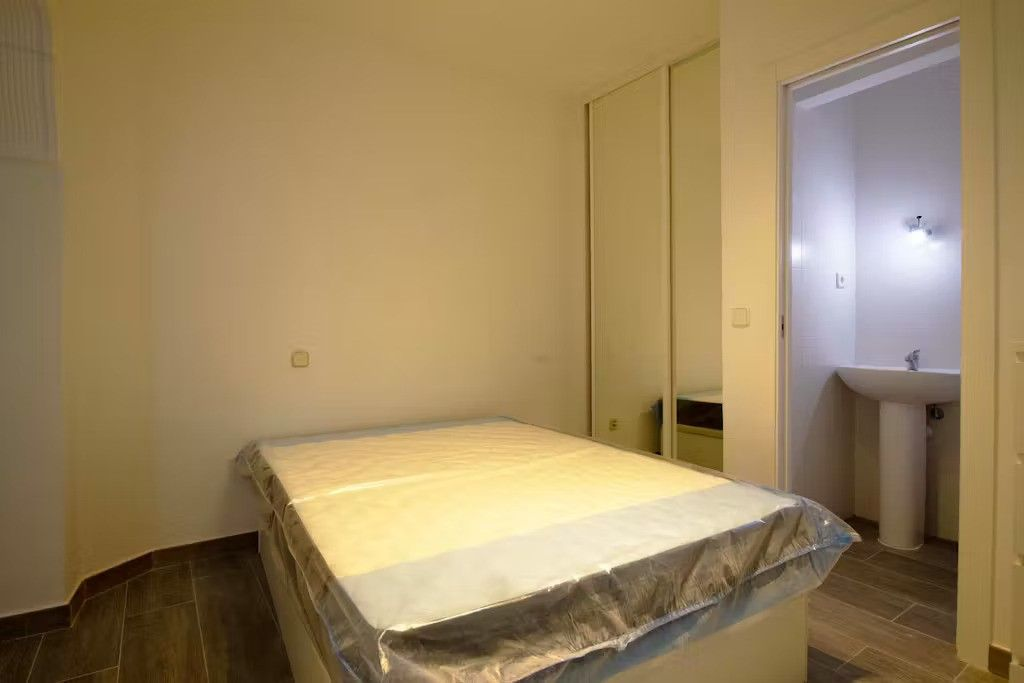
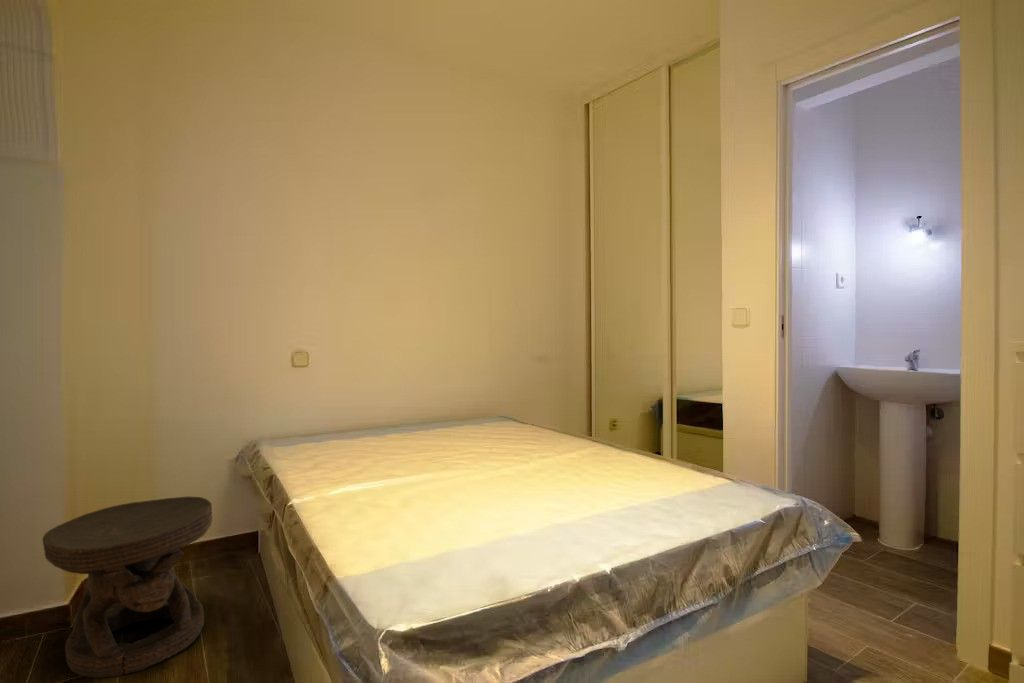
+ carved stool (136, 578)
